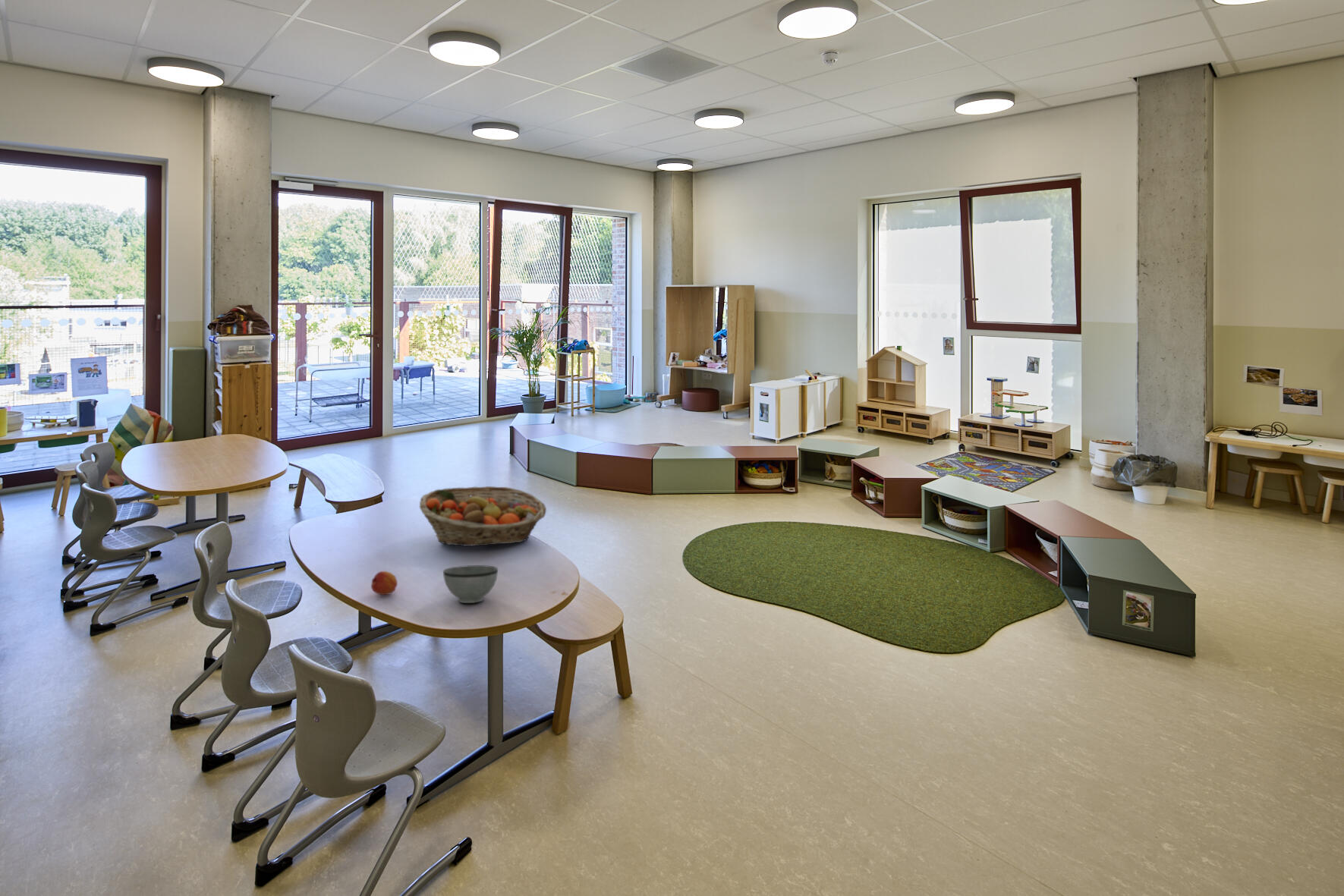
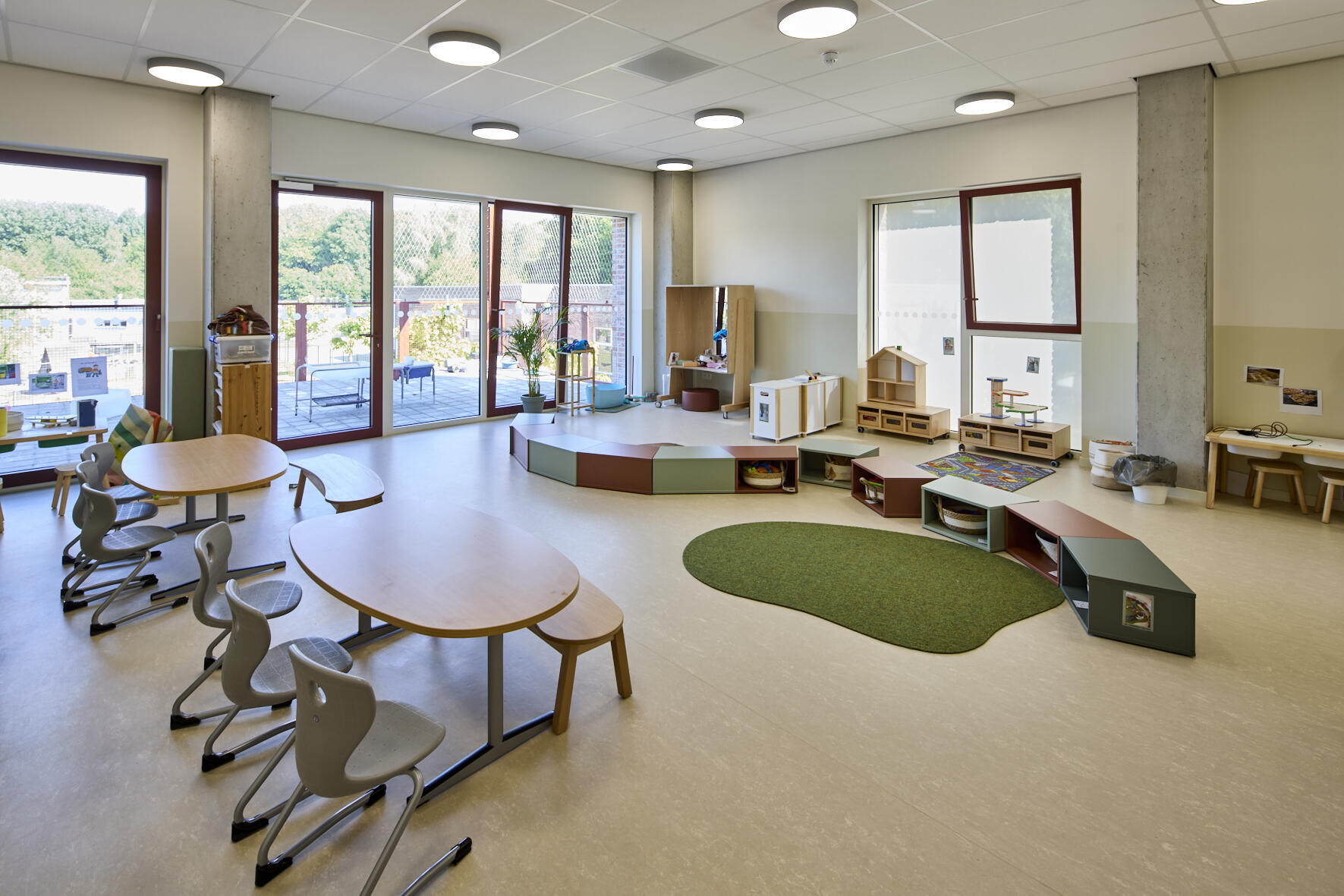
- fruit (384, 583)
- bowl (471, 585)
- fruit basket (483, 514)
